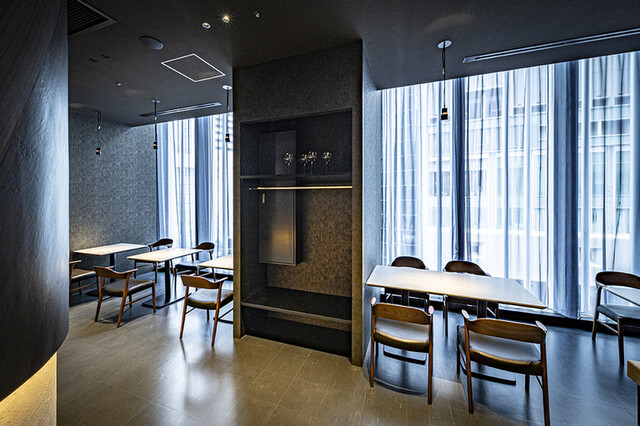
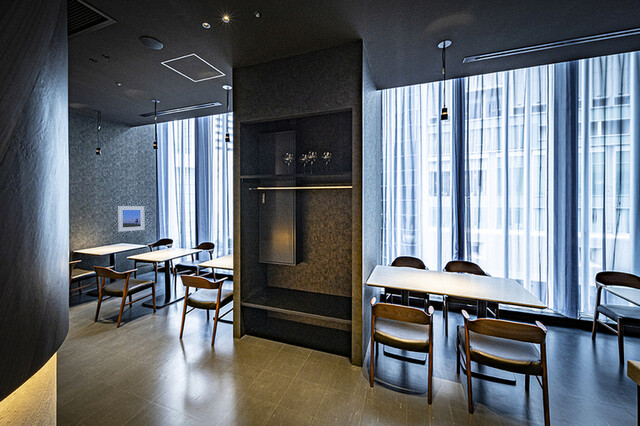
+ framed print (131, 218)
